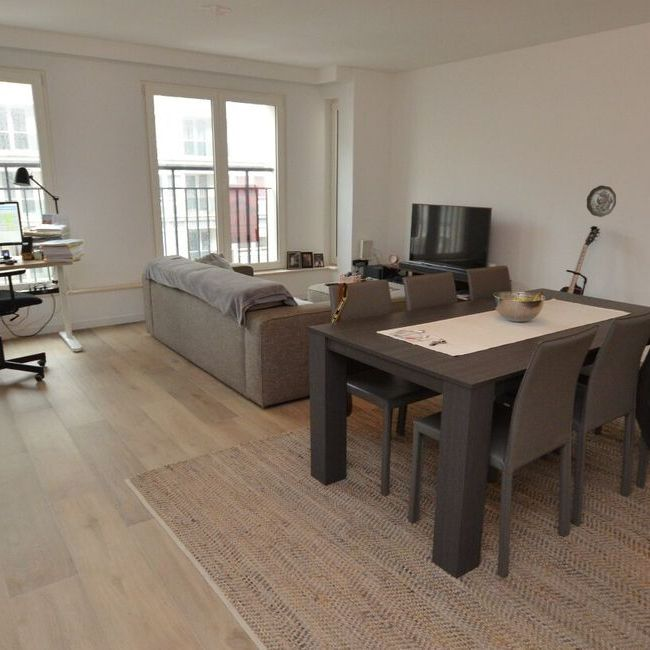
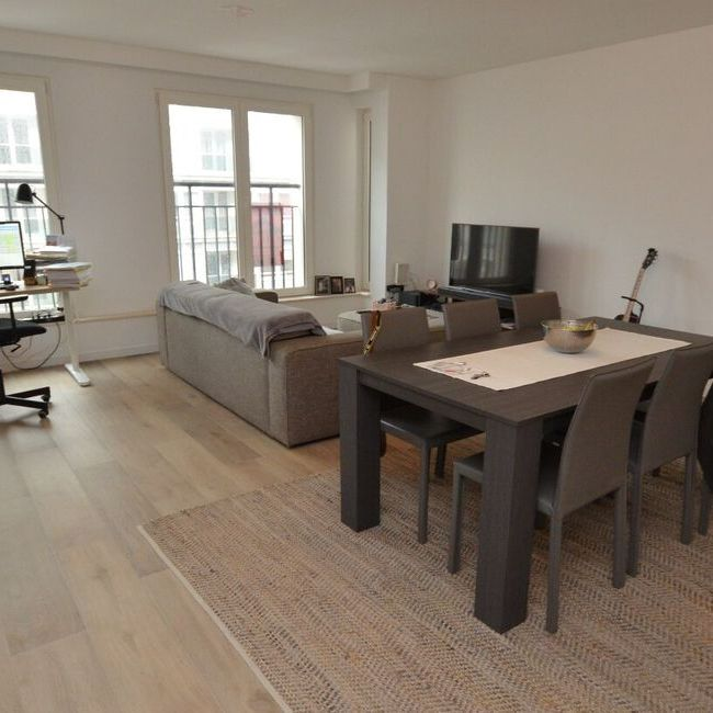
- decorative plate (601, 201)
